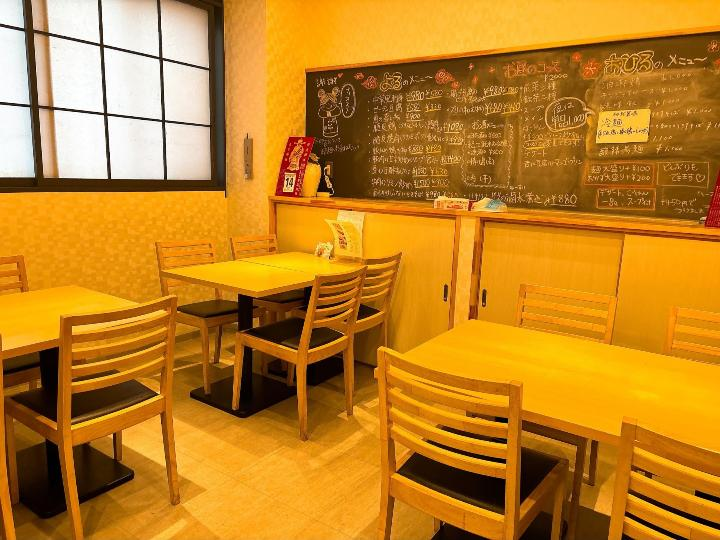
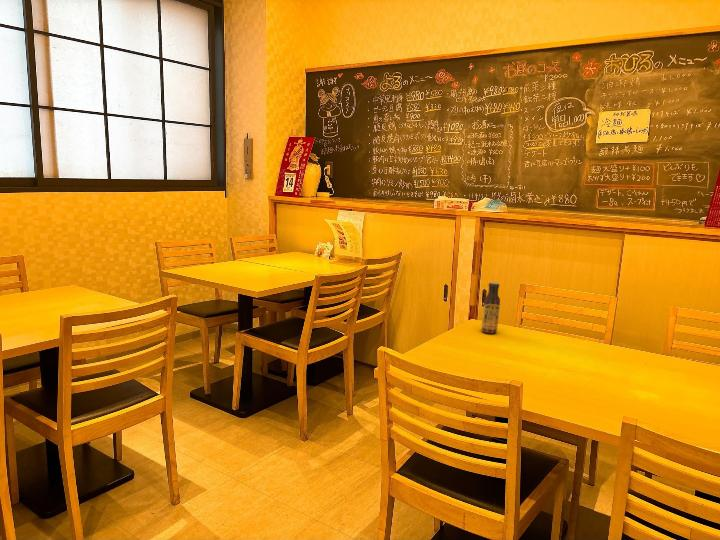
+ sauce bottle (491, 307)
